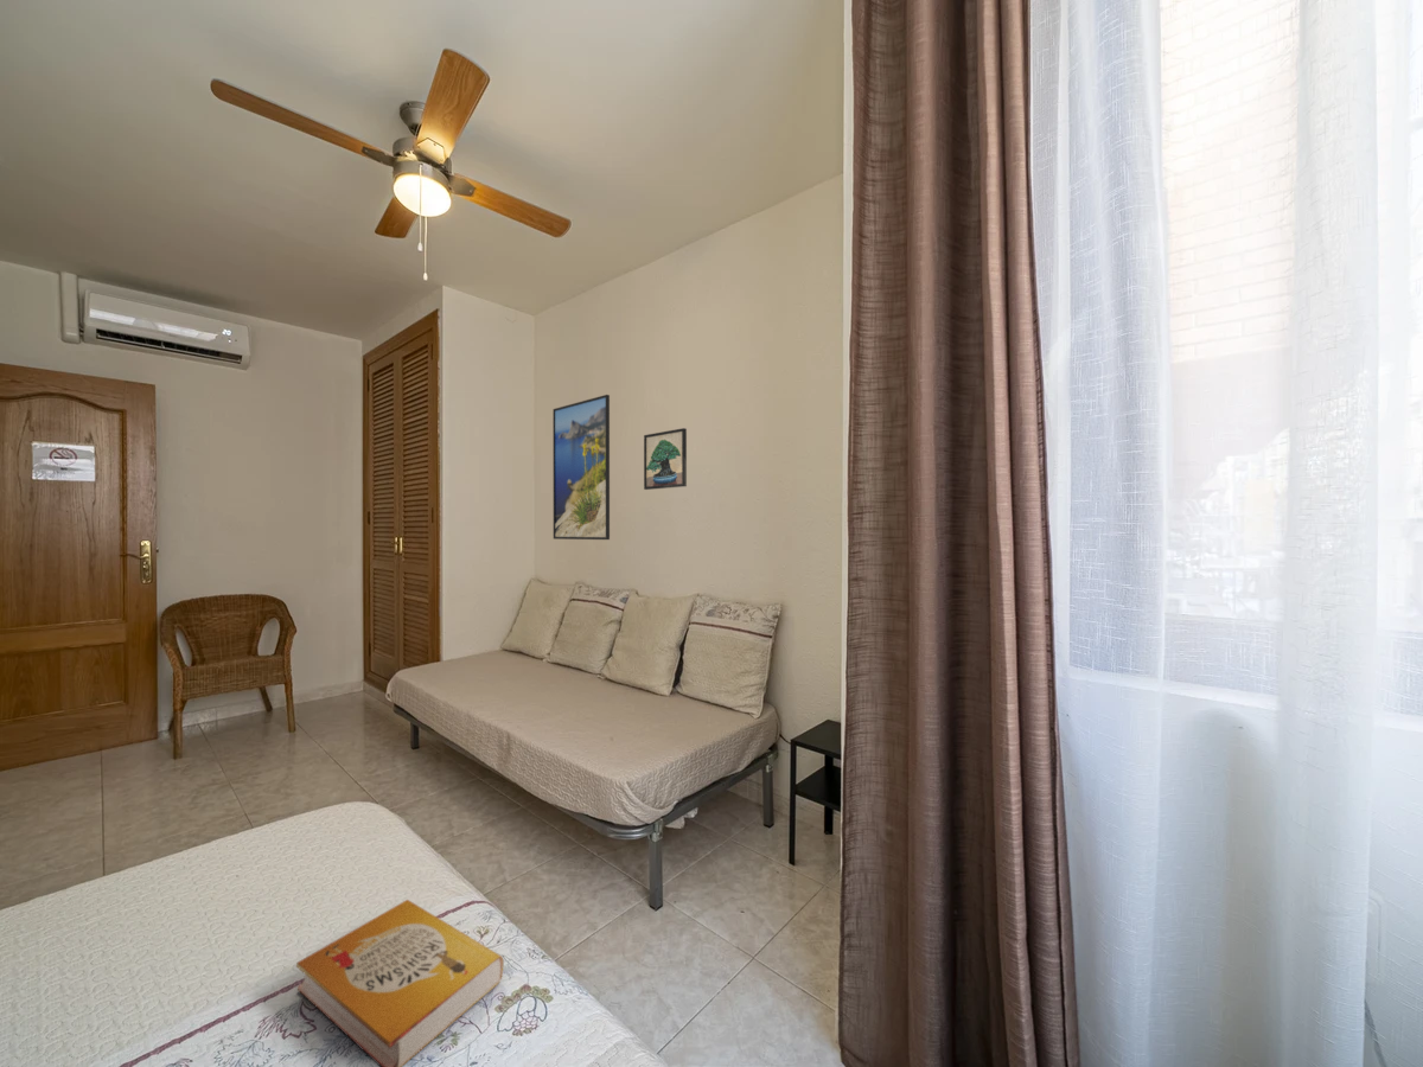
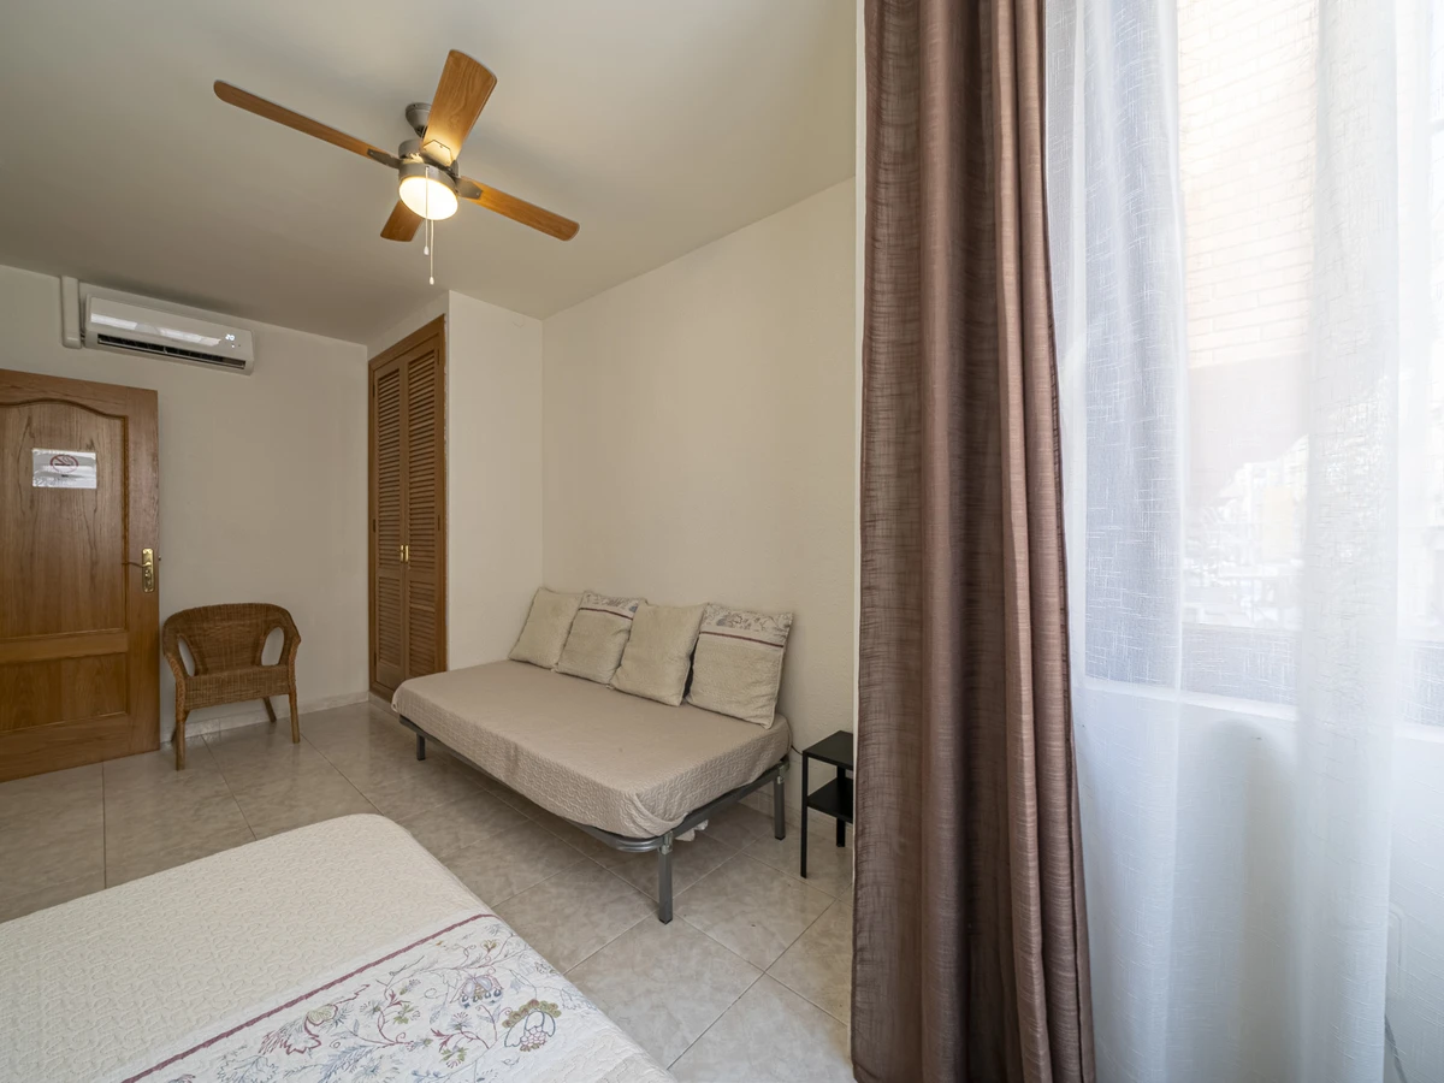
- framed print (664, 460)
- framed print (580, 471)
- book (401, 971)
